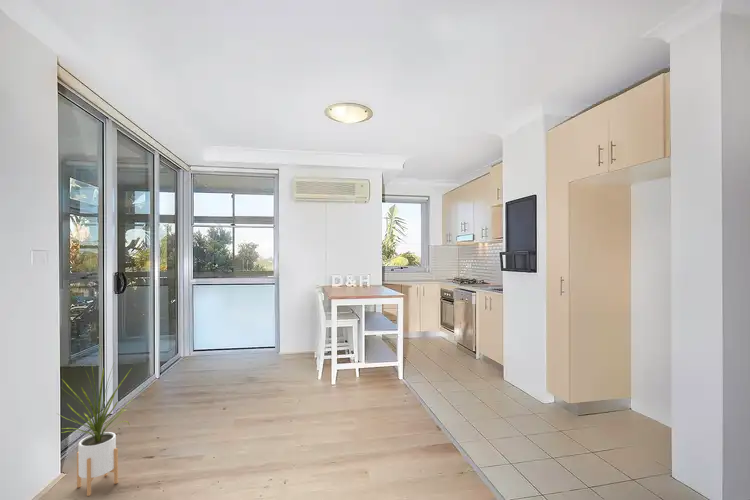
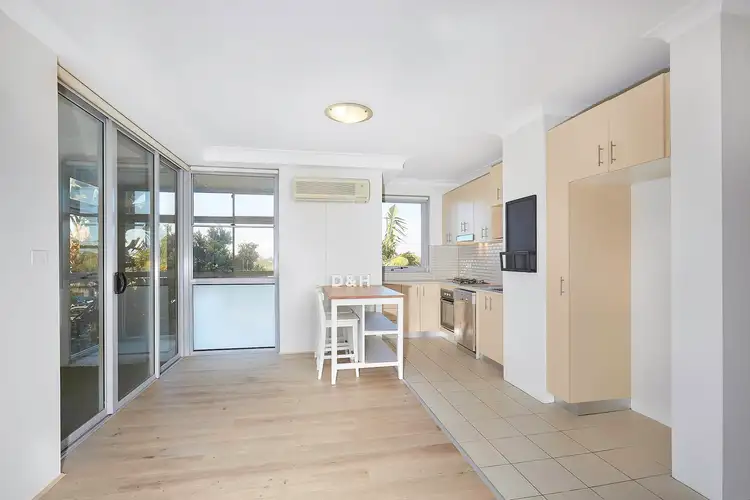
- house plant (96, 424)
